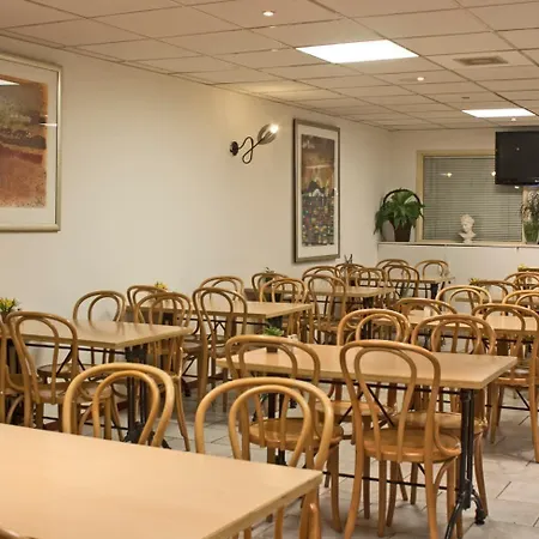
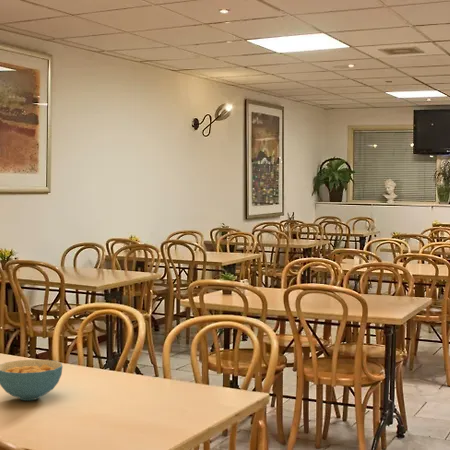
+ cereal bowl (29, 382)
